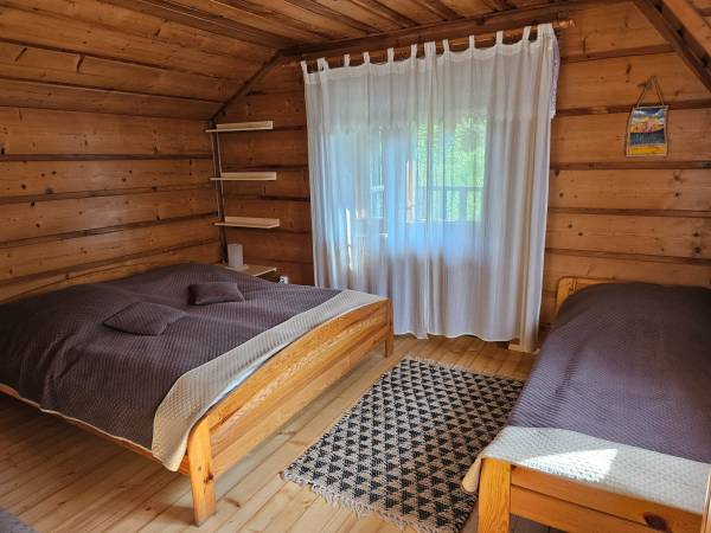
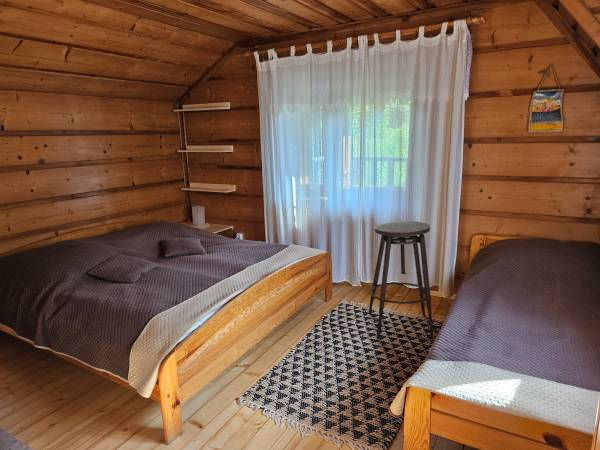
+ stool (401, 273)
